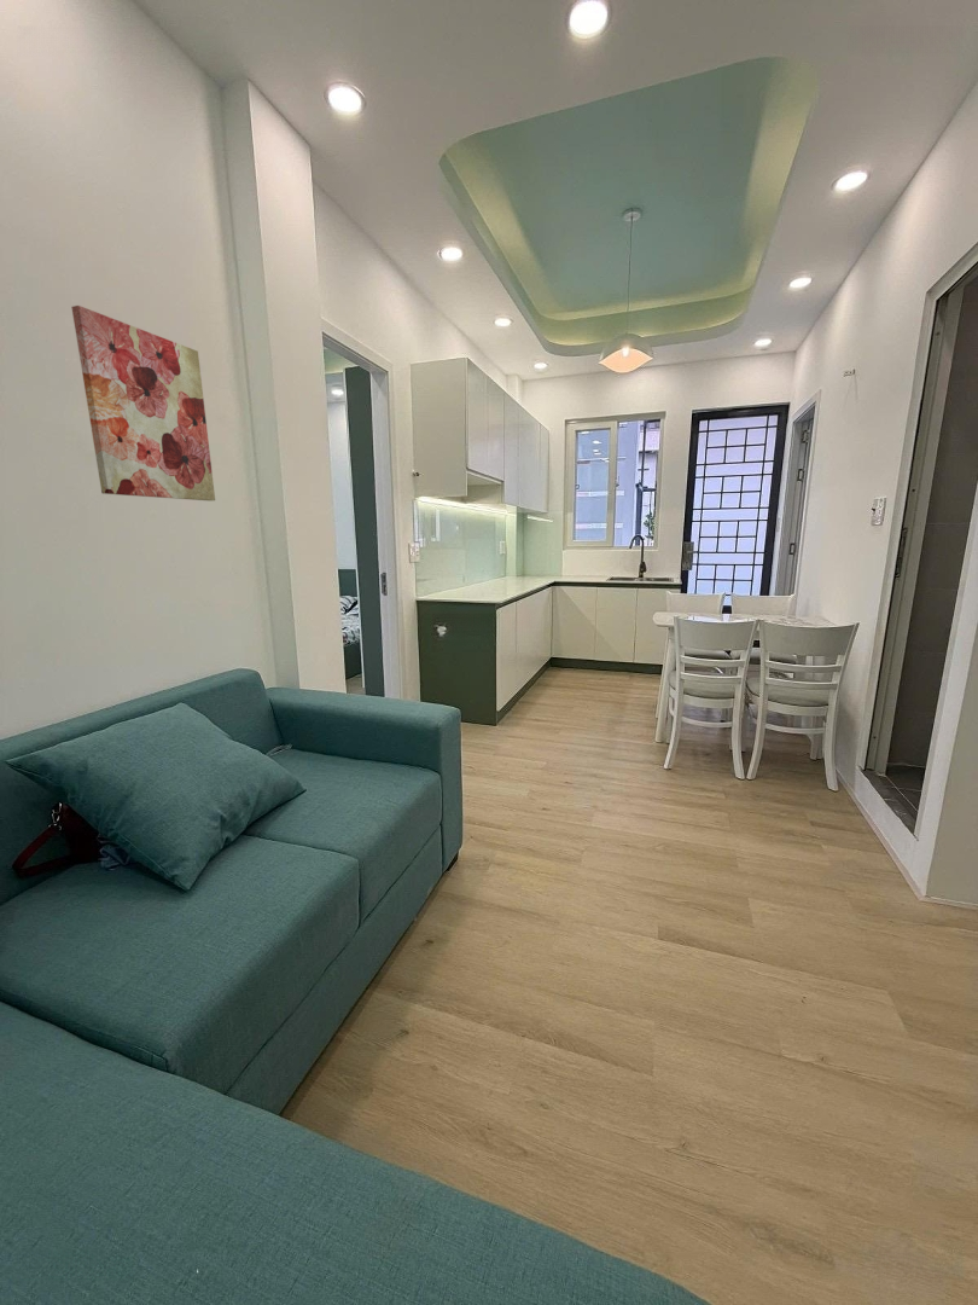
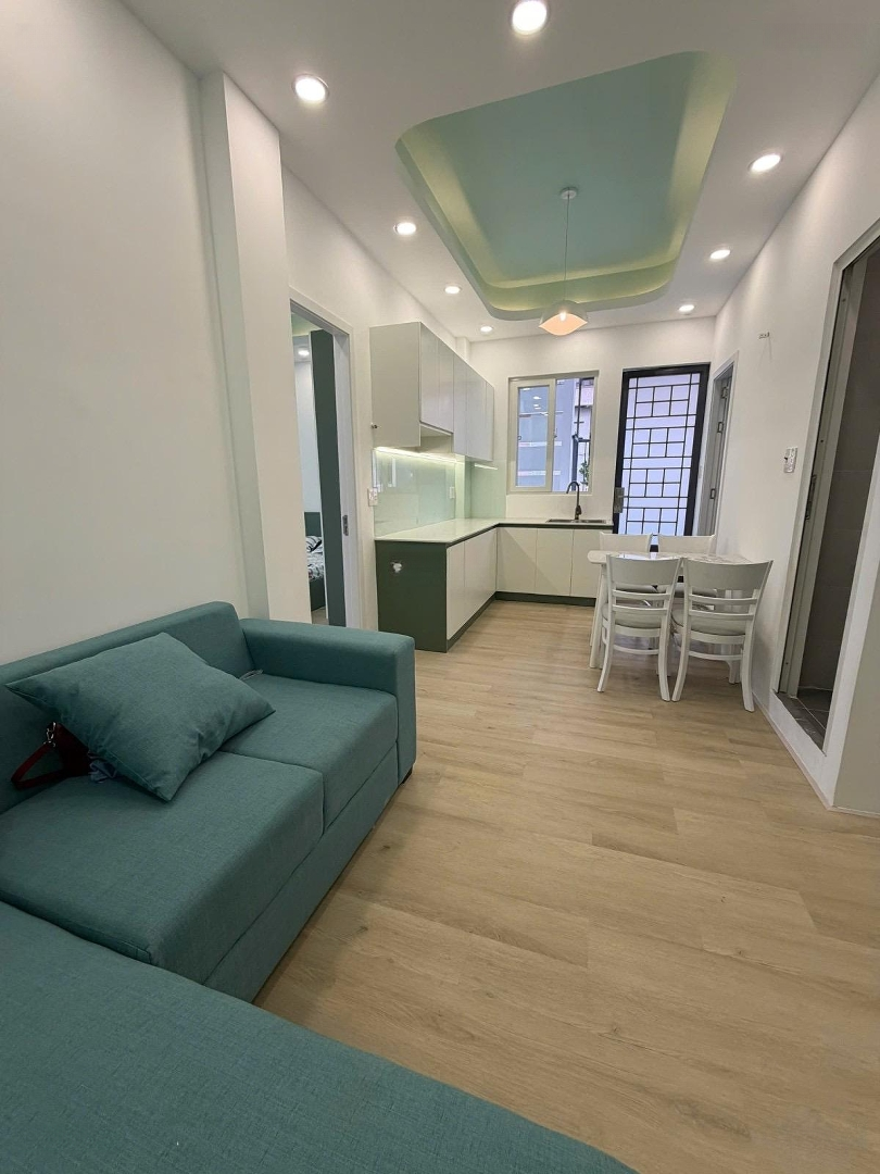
- wall art (153, 417)
